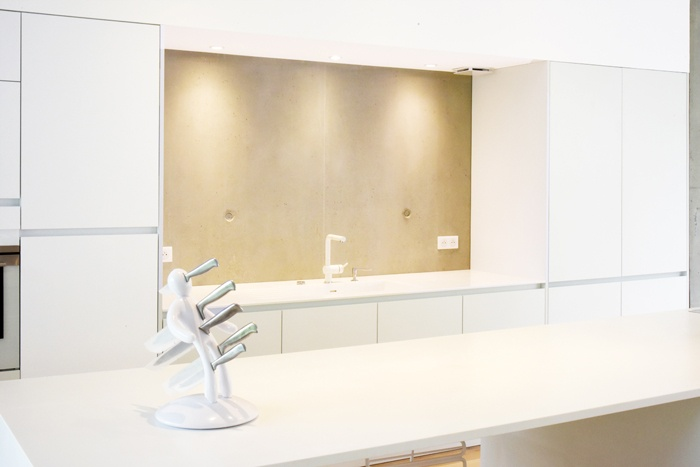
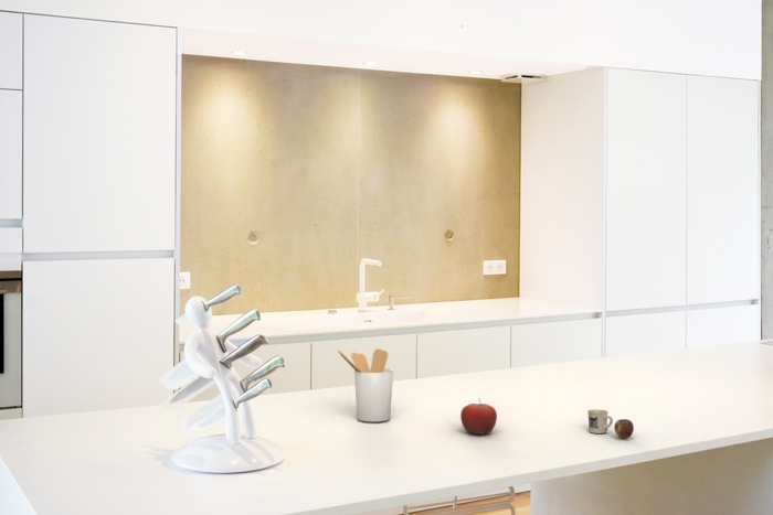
+ utensil holder (363, 383)
+ mug (610, 423)
+ fruit (478, 416)
